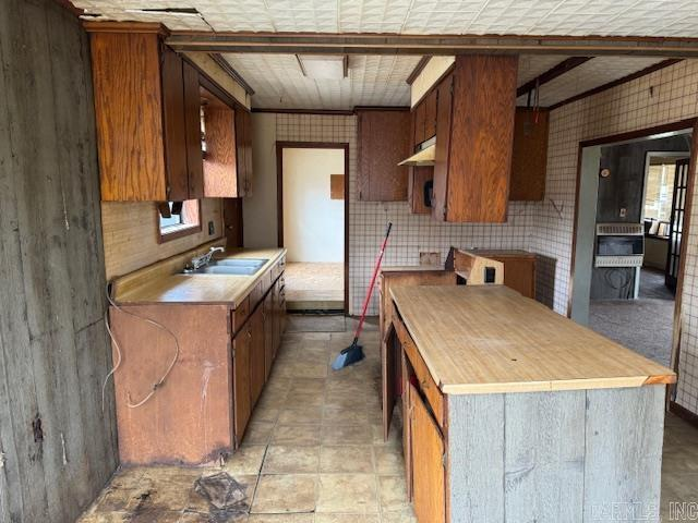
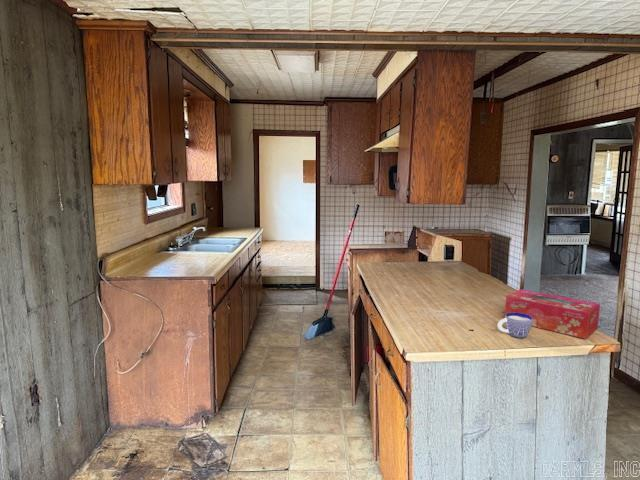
+ cup (514, 325)
+ tissue box (550, 311)
